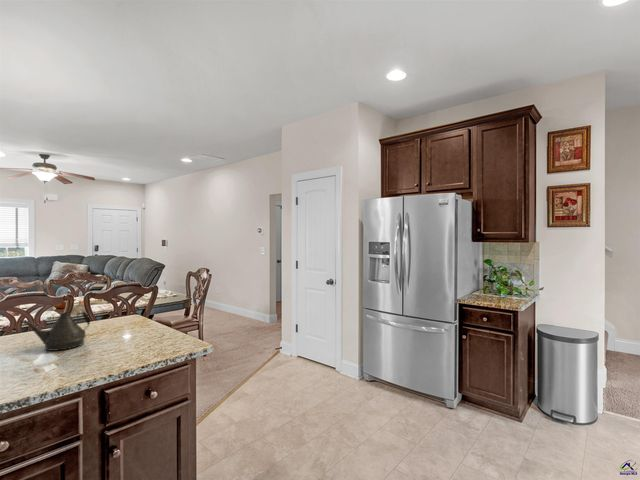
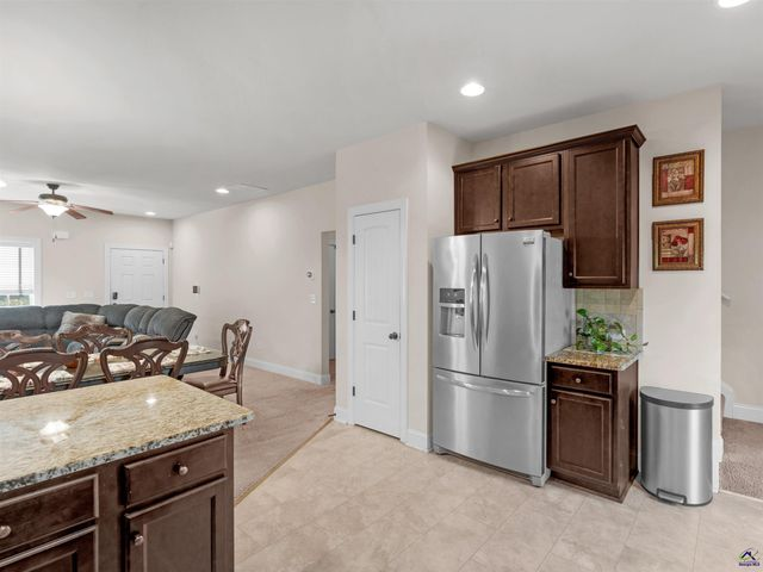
- teapot (56, 330)
